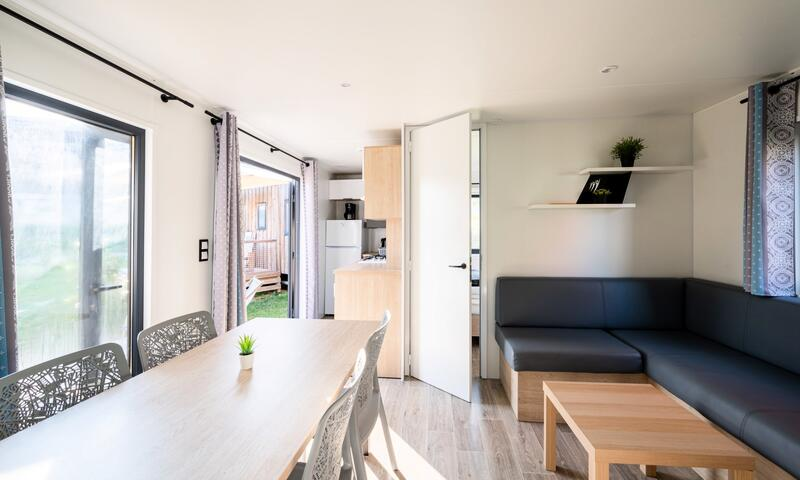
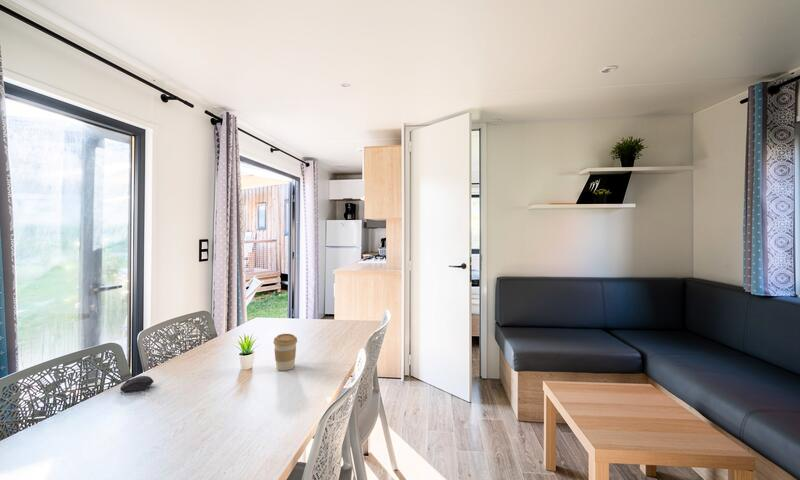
+ coffee cup (285, 351)
+ computer mouse (137, 382)
